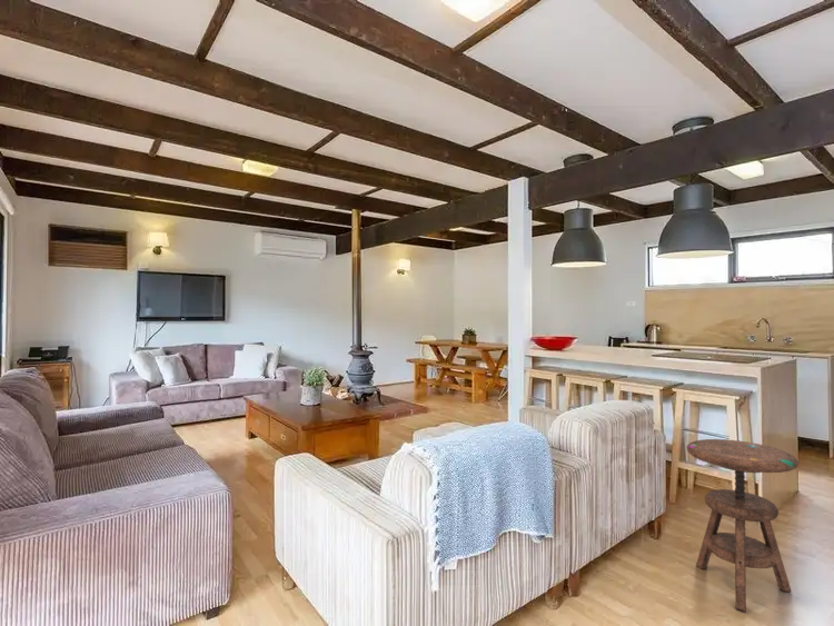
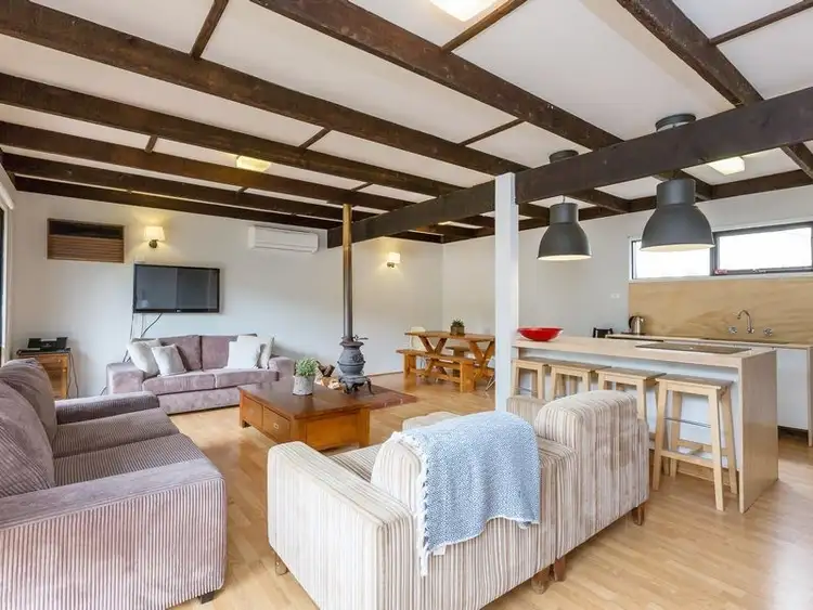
- side table (739, 518)
